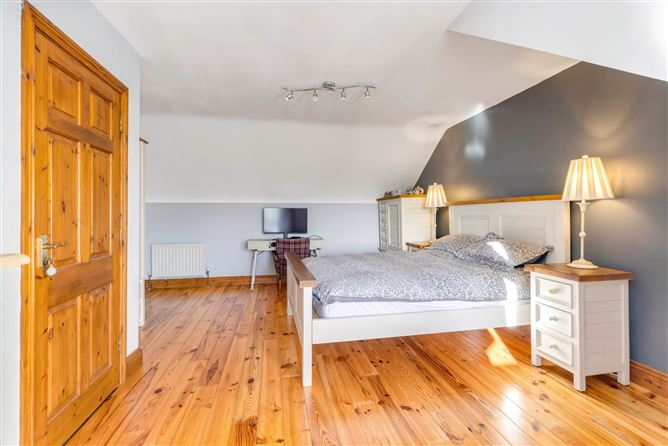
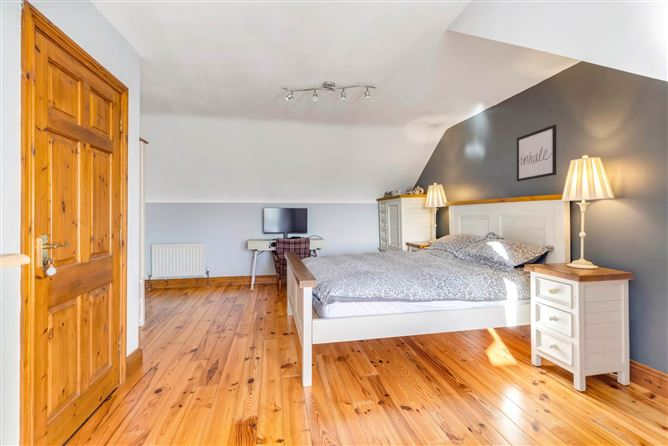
+ wall art (535, 155)
